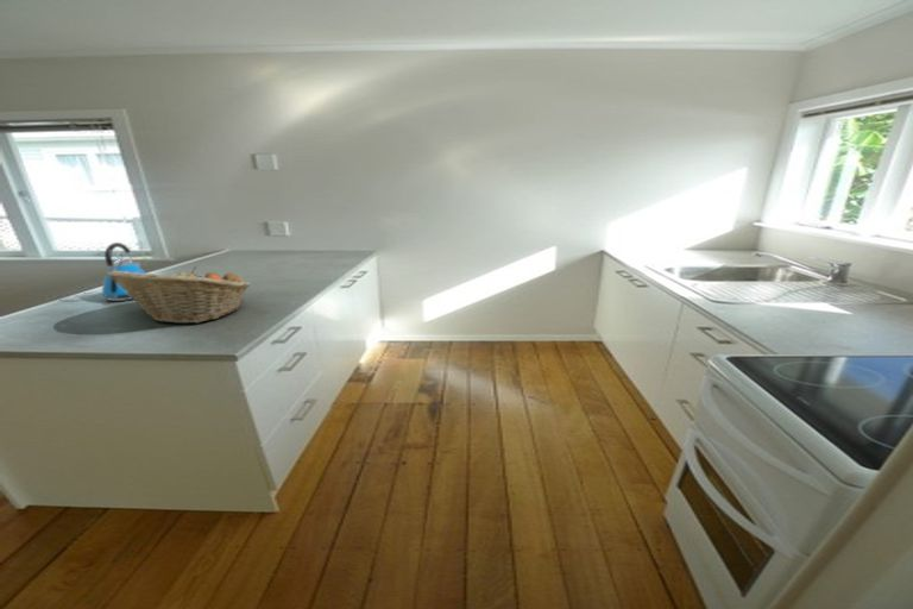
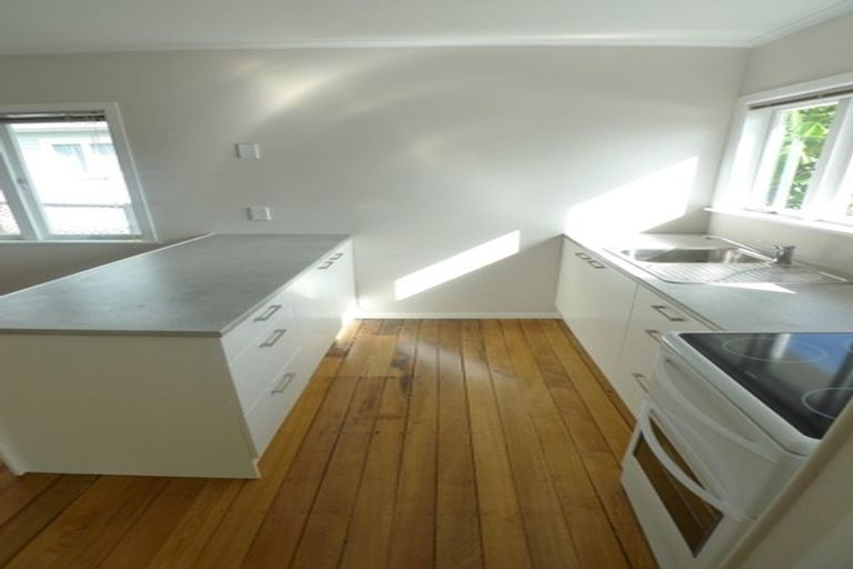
- fruit basket (185, 288)
- kettle (122, 269)
